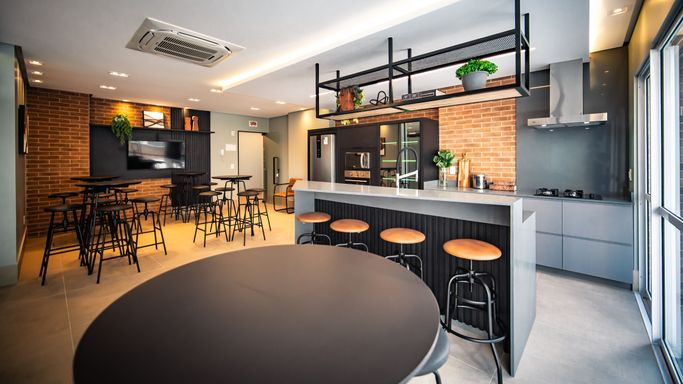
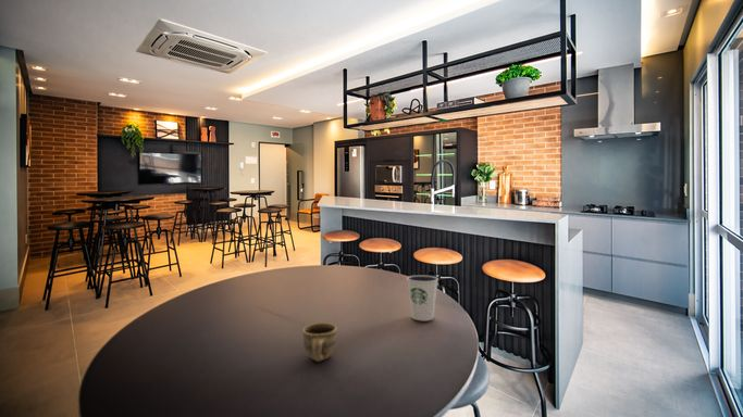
+ dixie cup (422, 298)
+ cup (318, 344)
